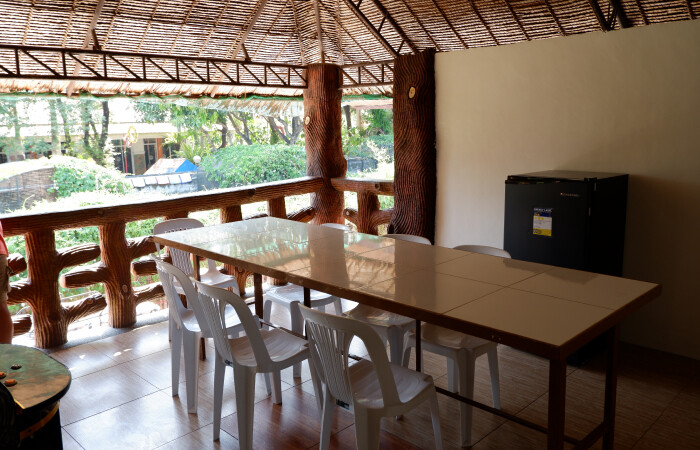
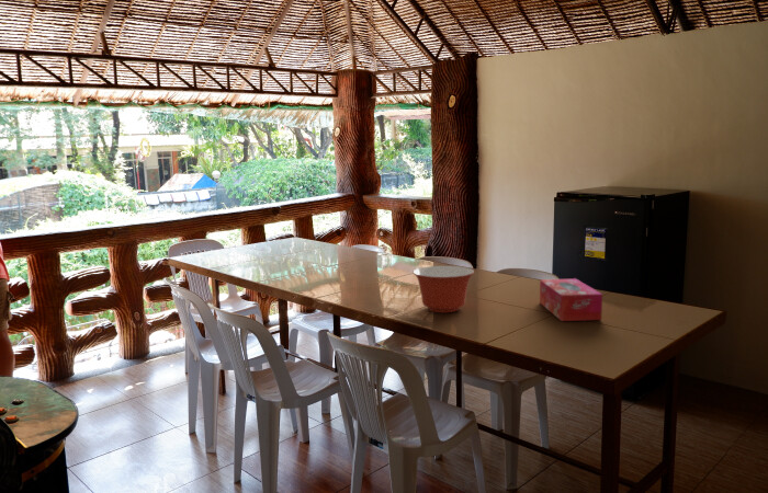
+ tissue box (568, 298)
+ mixing bowl (443, 289)
